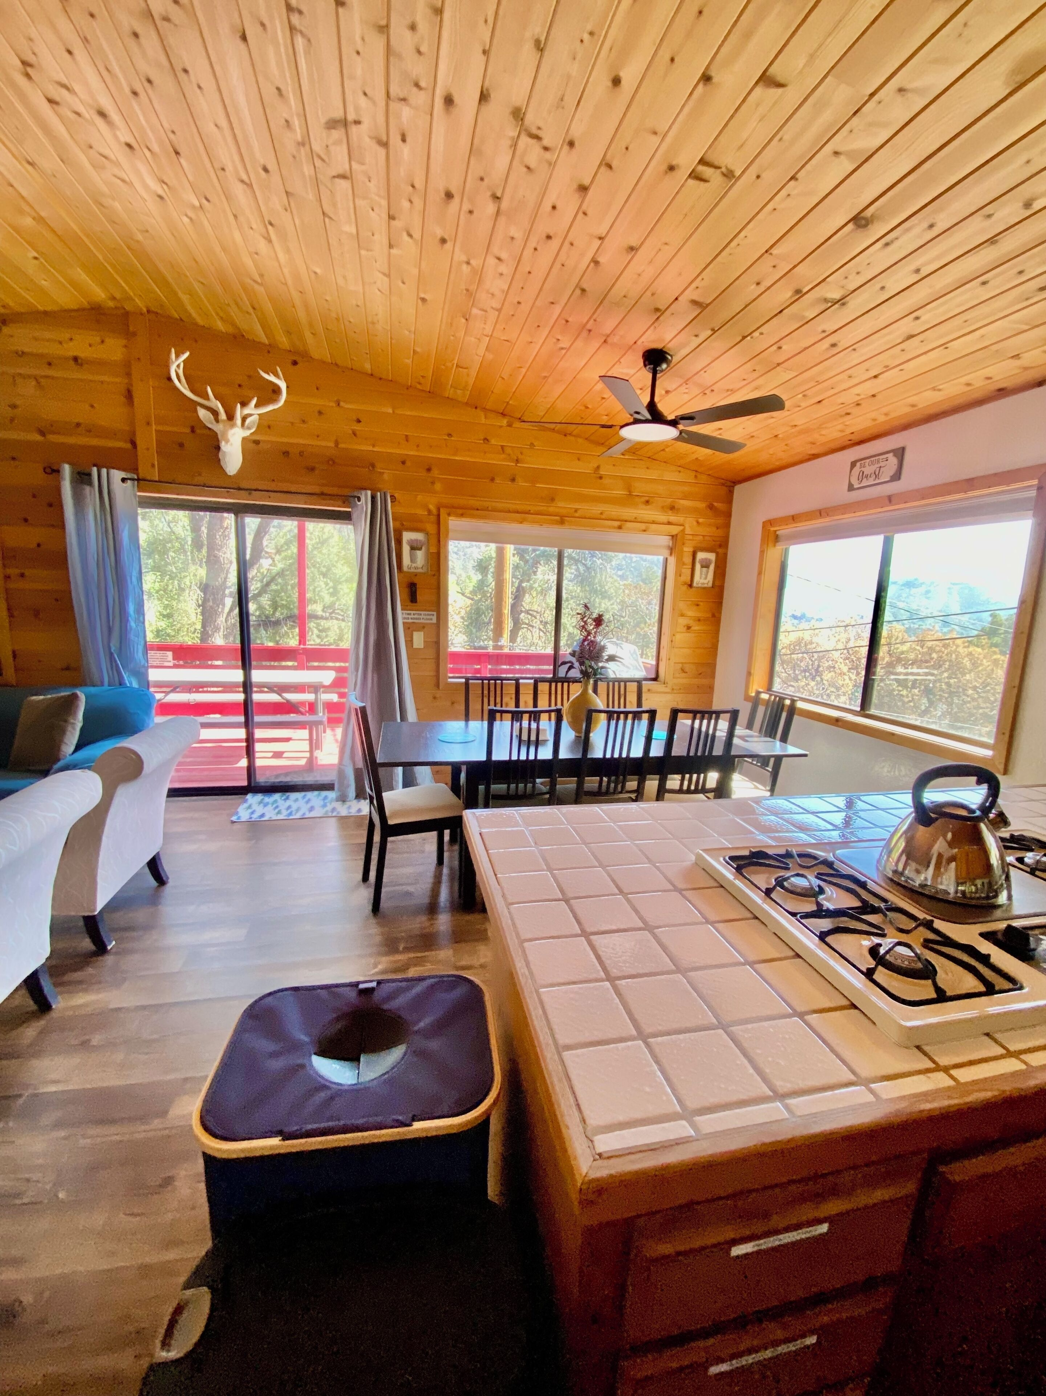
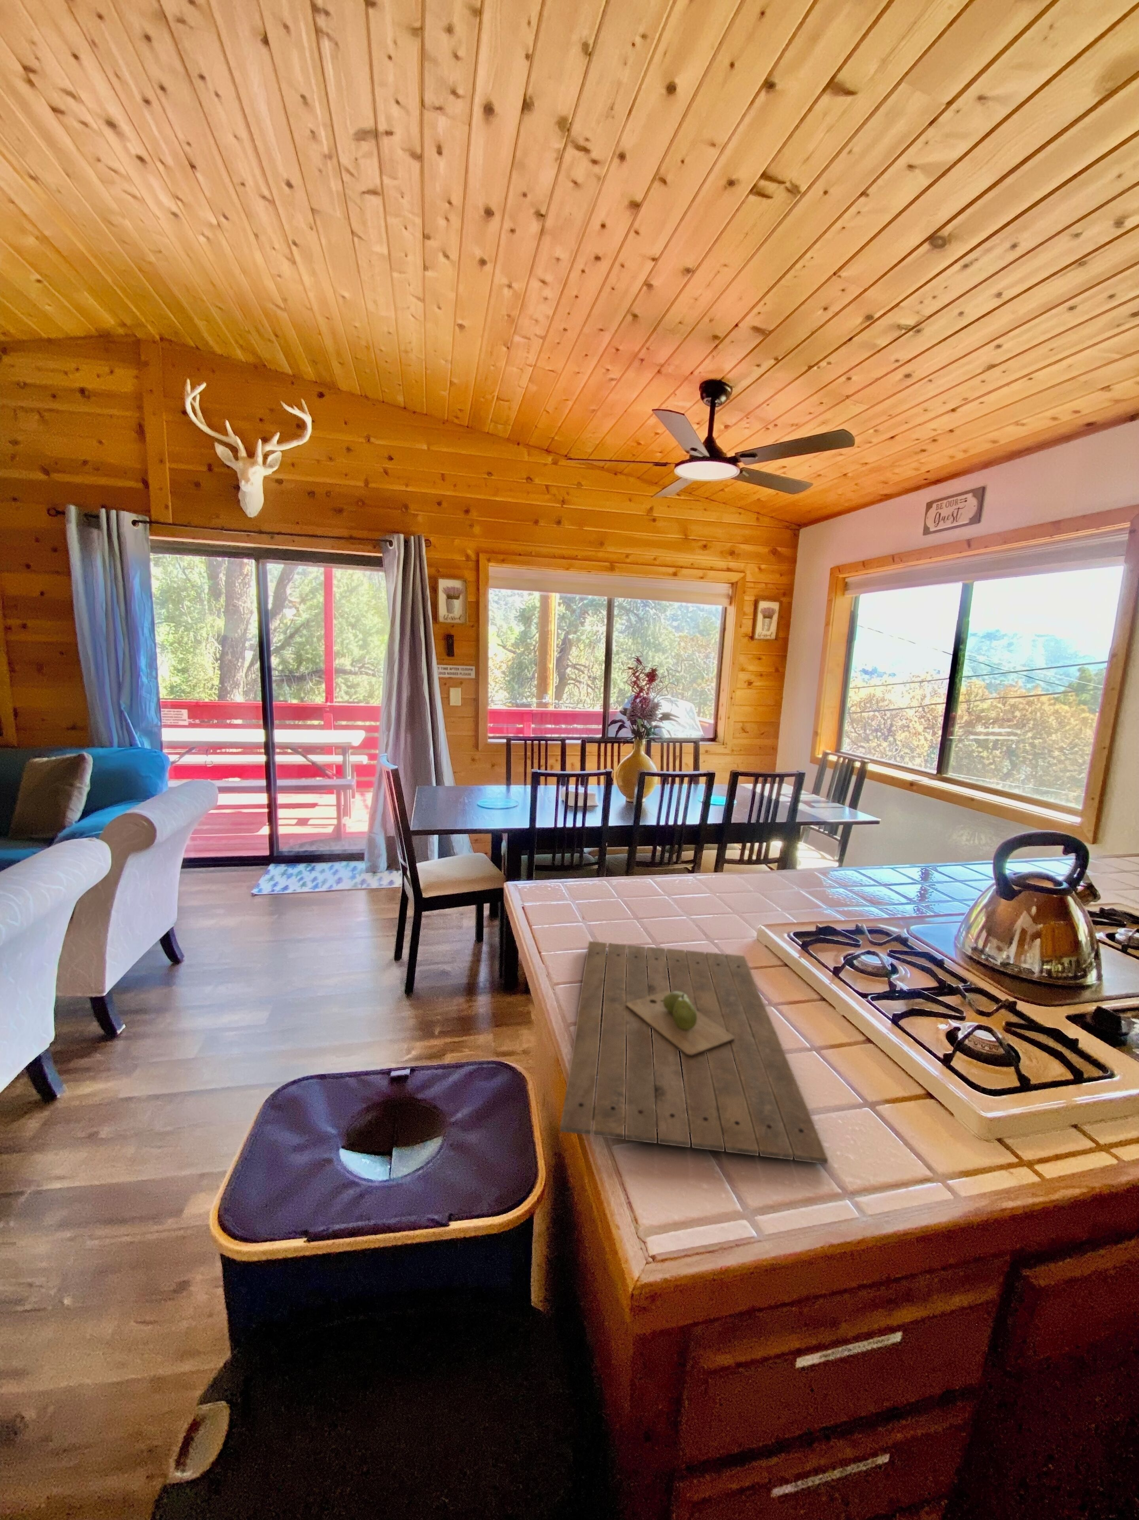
+ cutting board (676, 1007)
